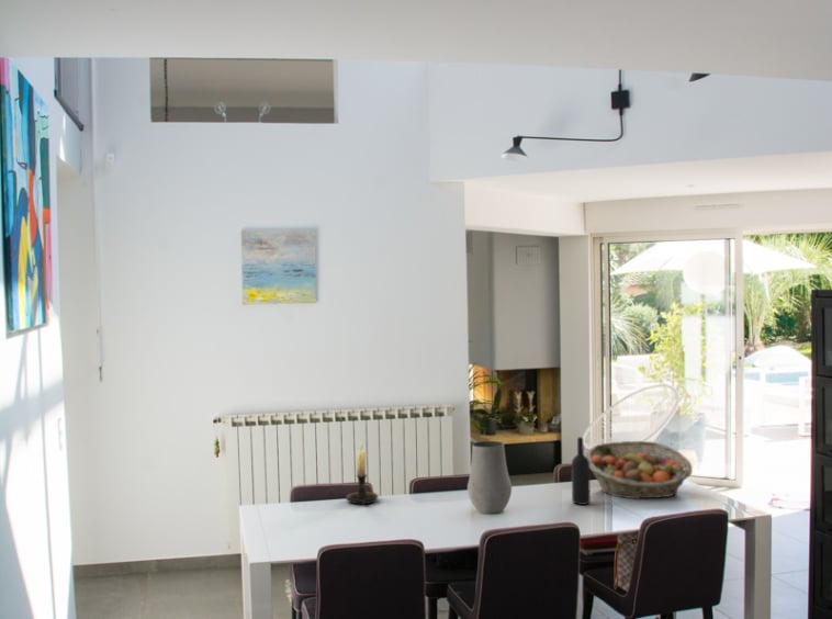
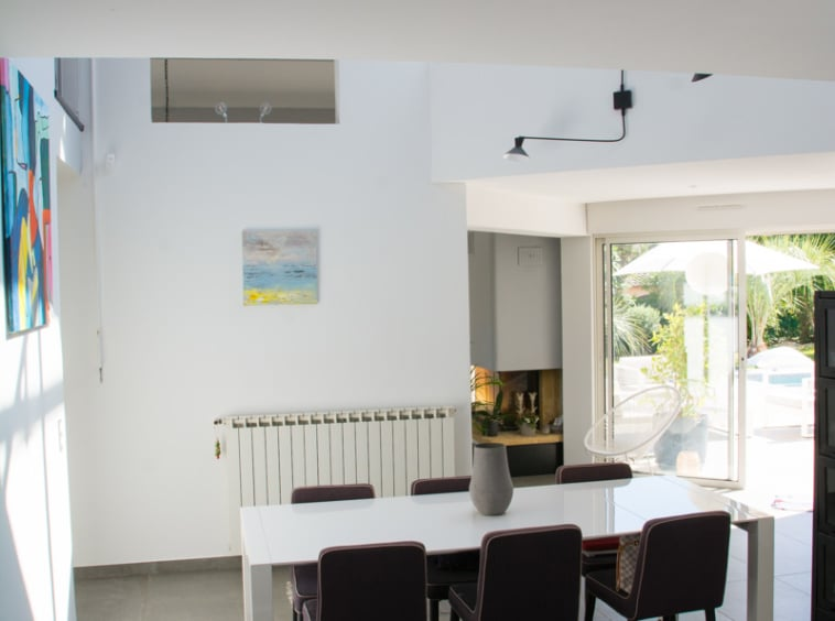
- wine bottle (581, 470)
- fruit basket (638, 469)
- candle holder (361, 472)
